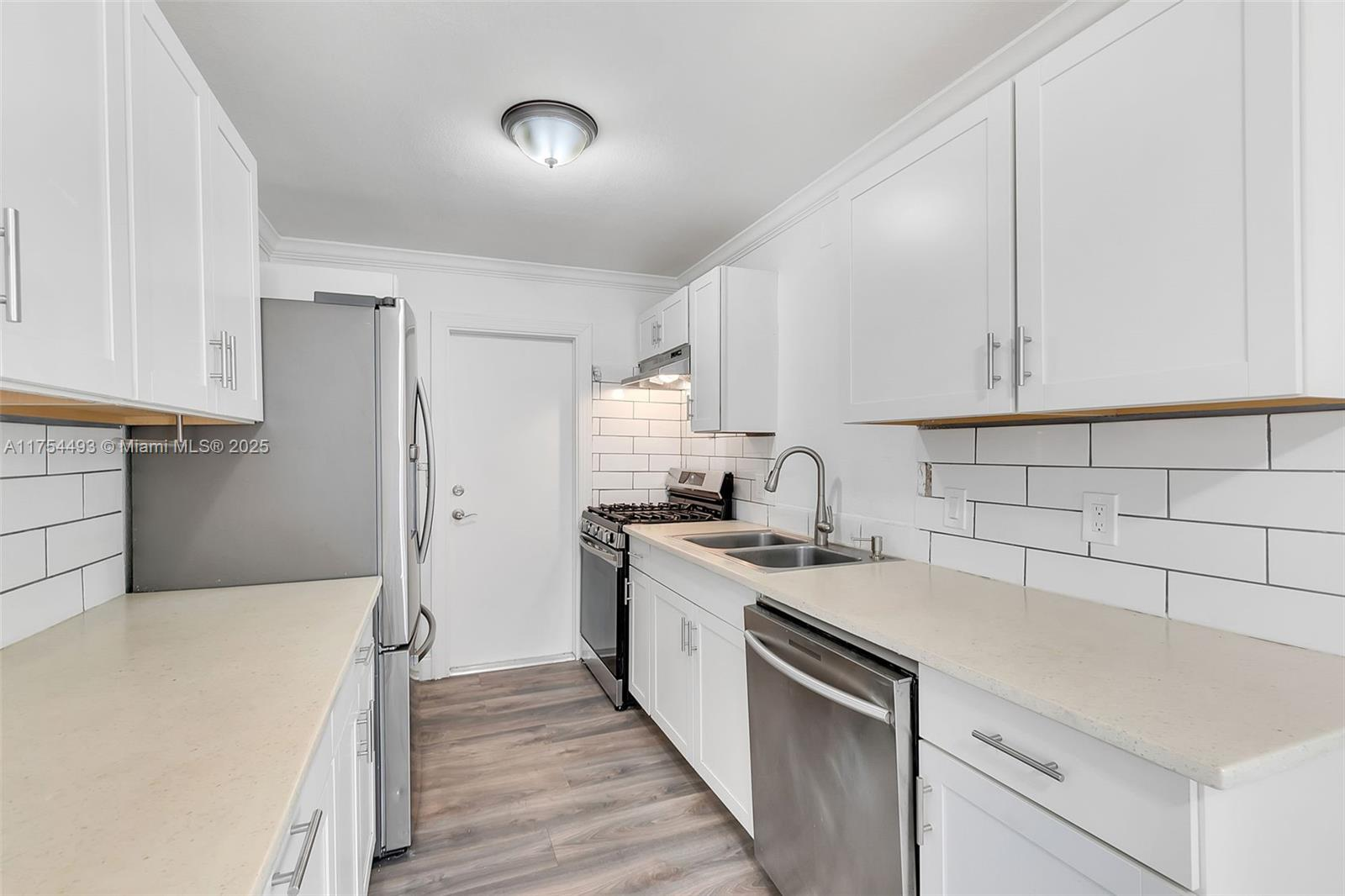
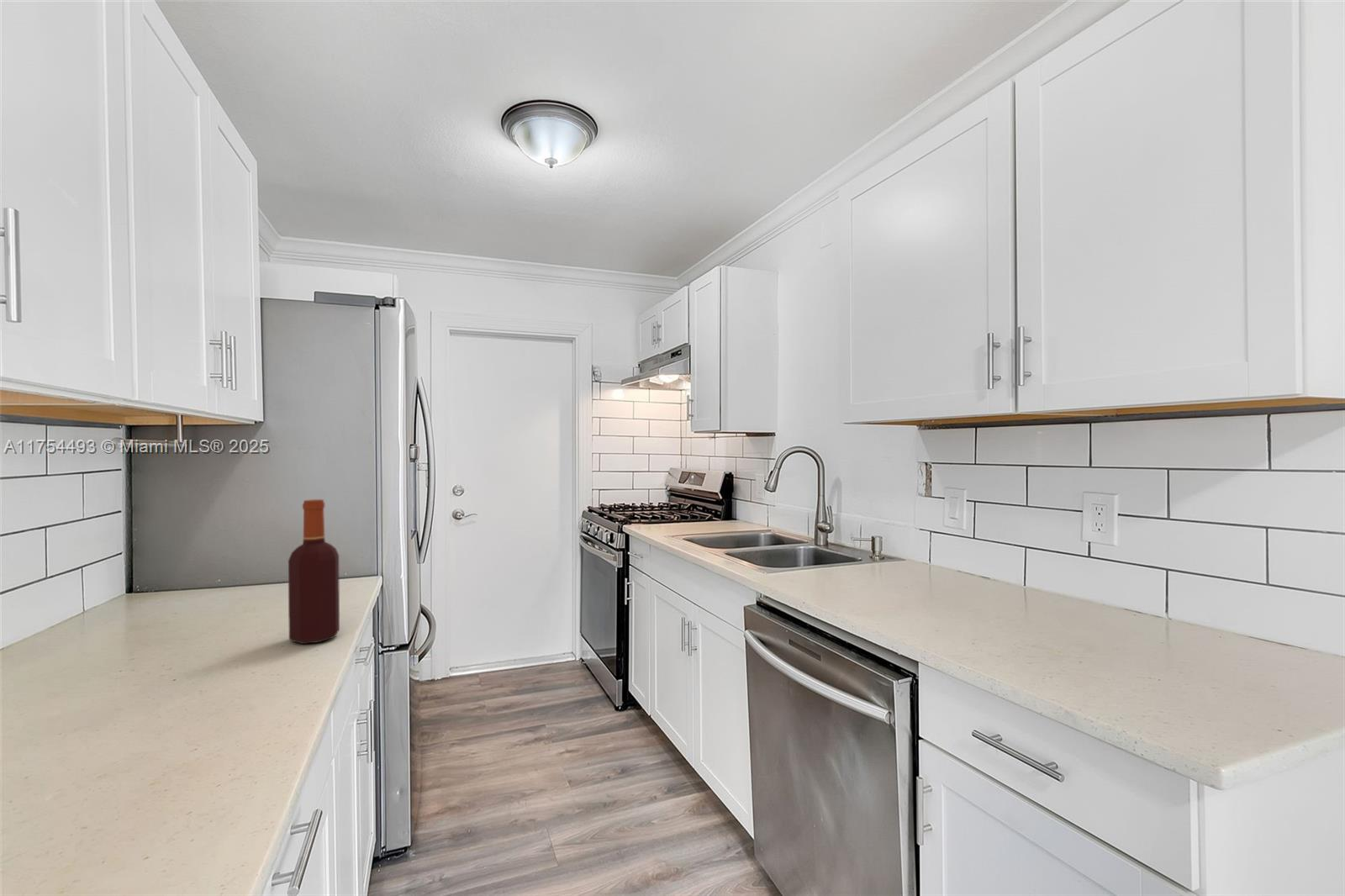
+ bottle (314, 569)
